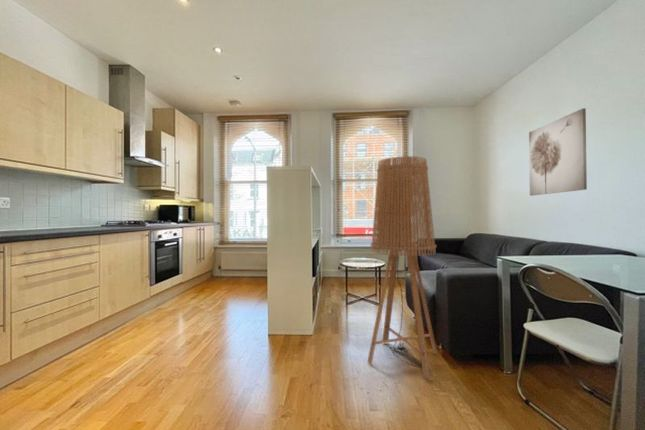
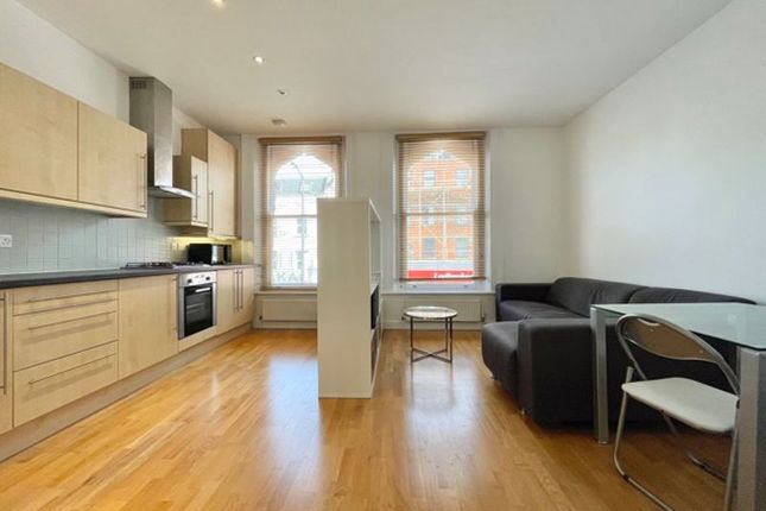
- wall art (554, 157)
- floor lamp (398, 259)
